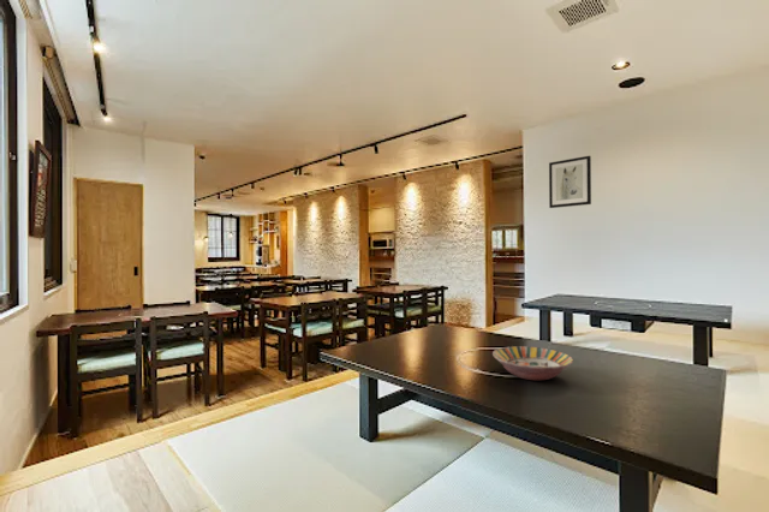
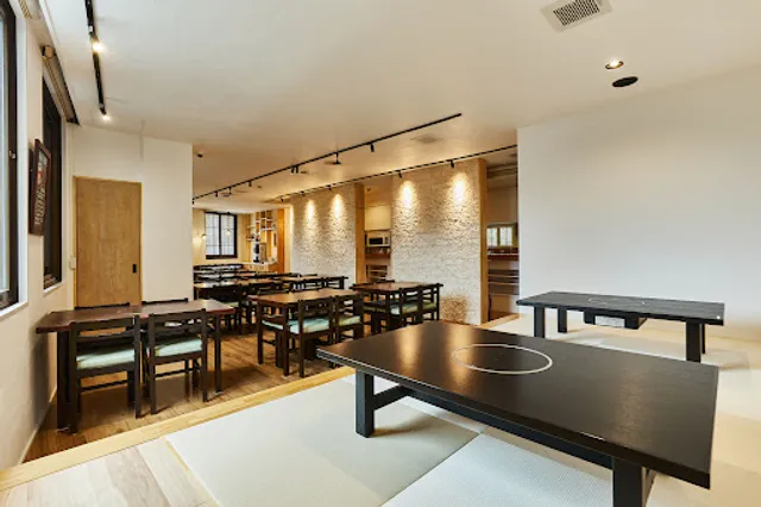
- serving bowl (531, 364)
- wall art (568, 183)
